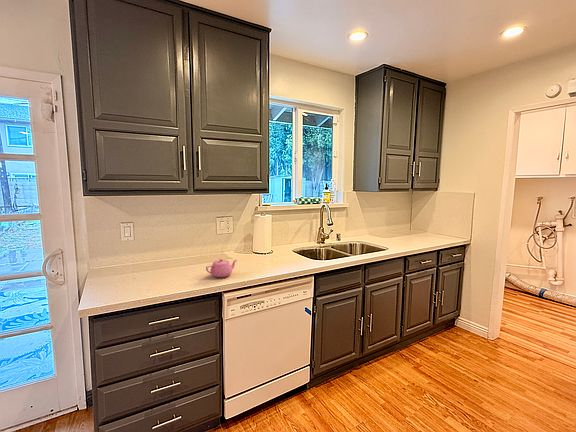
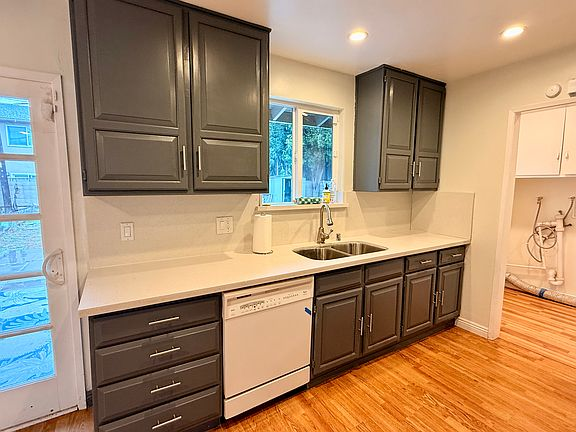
- teapot (222, 266)
